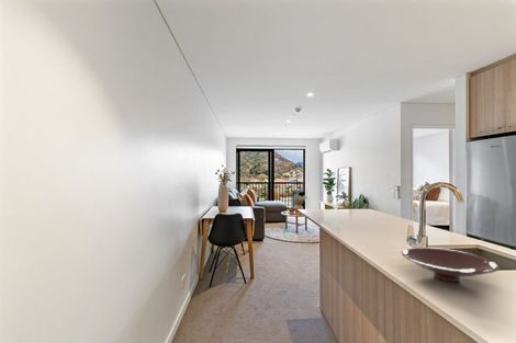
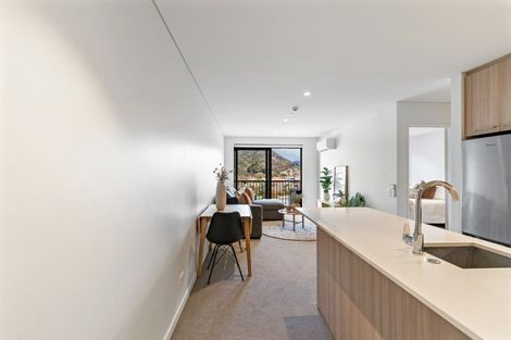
- bowl (446, 267)
